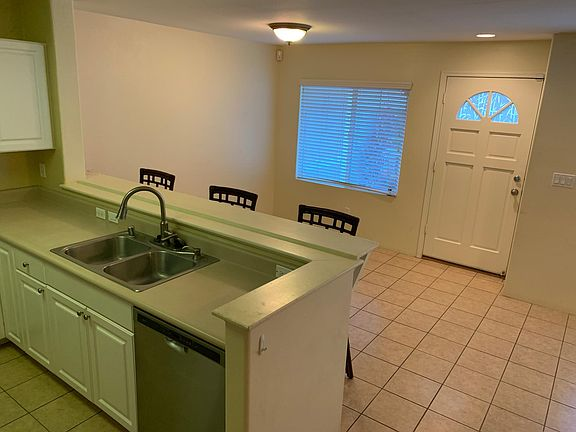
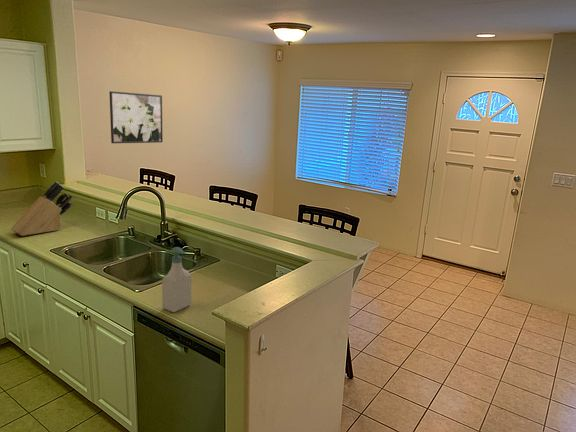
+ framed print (137, 118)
+ knife block (42, 207)
+ soap bottle (178, 277)
